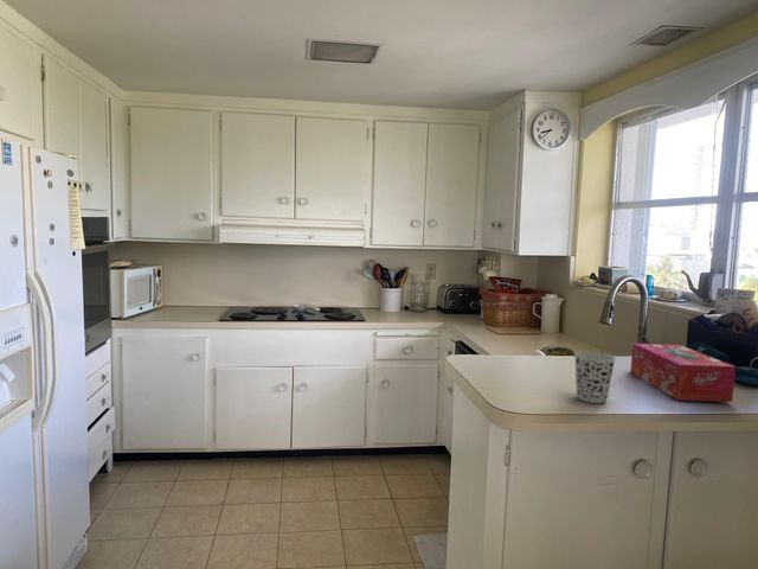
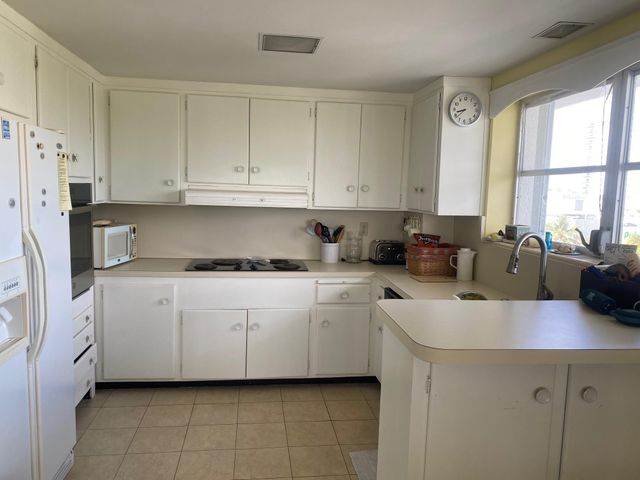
- tissue box (677, 370)
- cup (592, 377)
